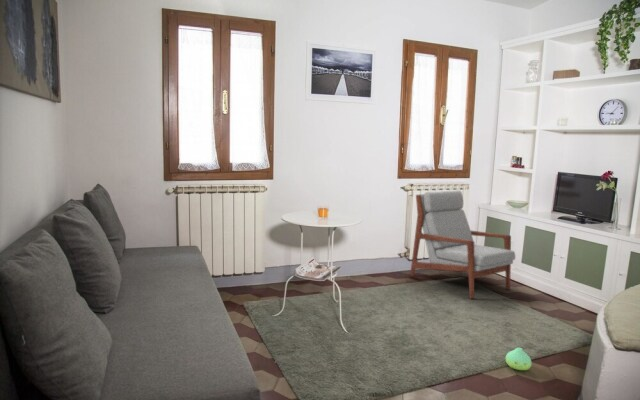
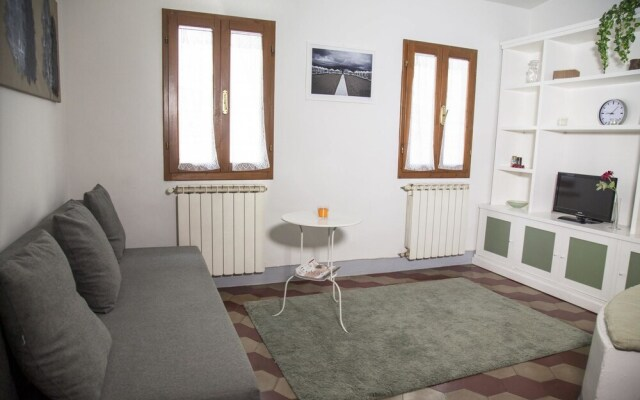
- armchair (464, 239)
- plush toy (518, 358)
